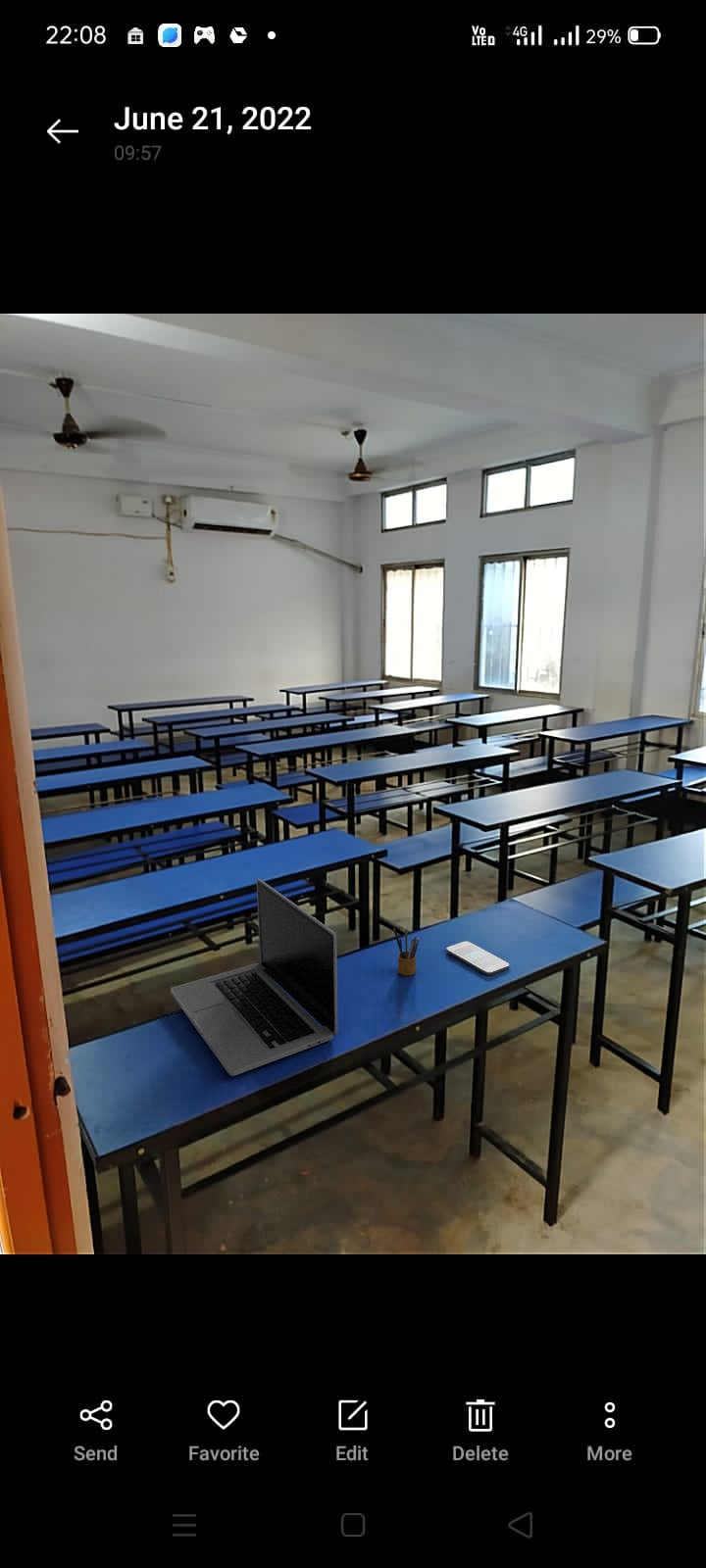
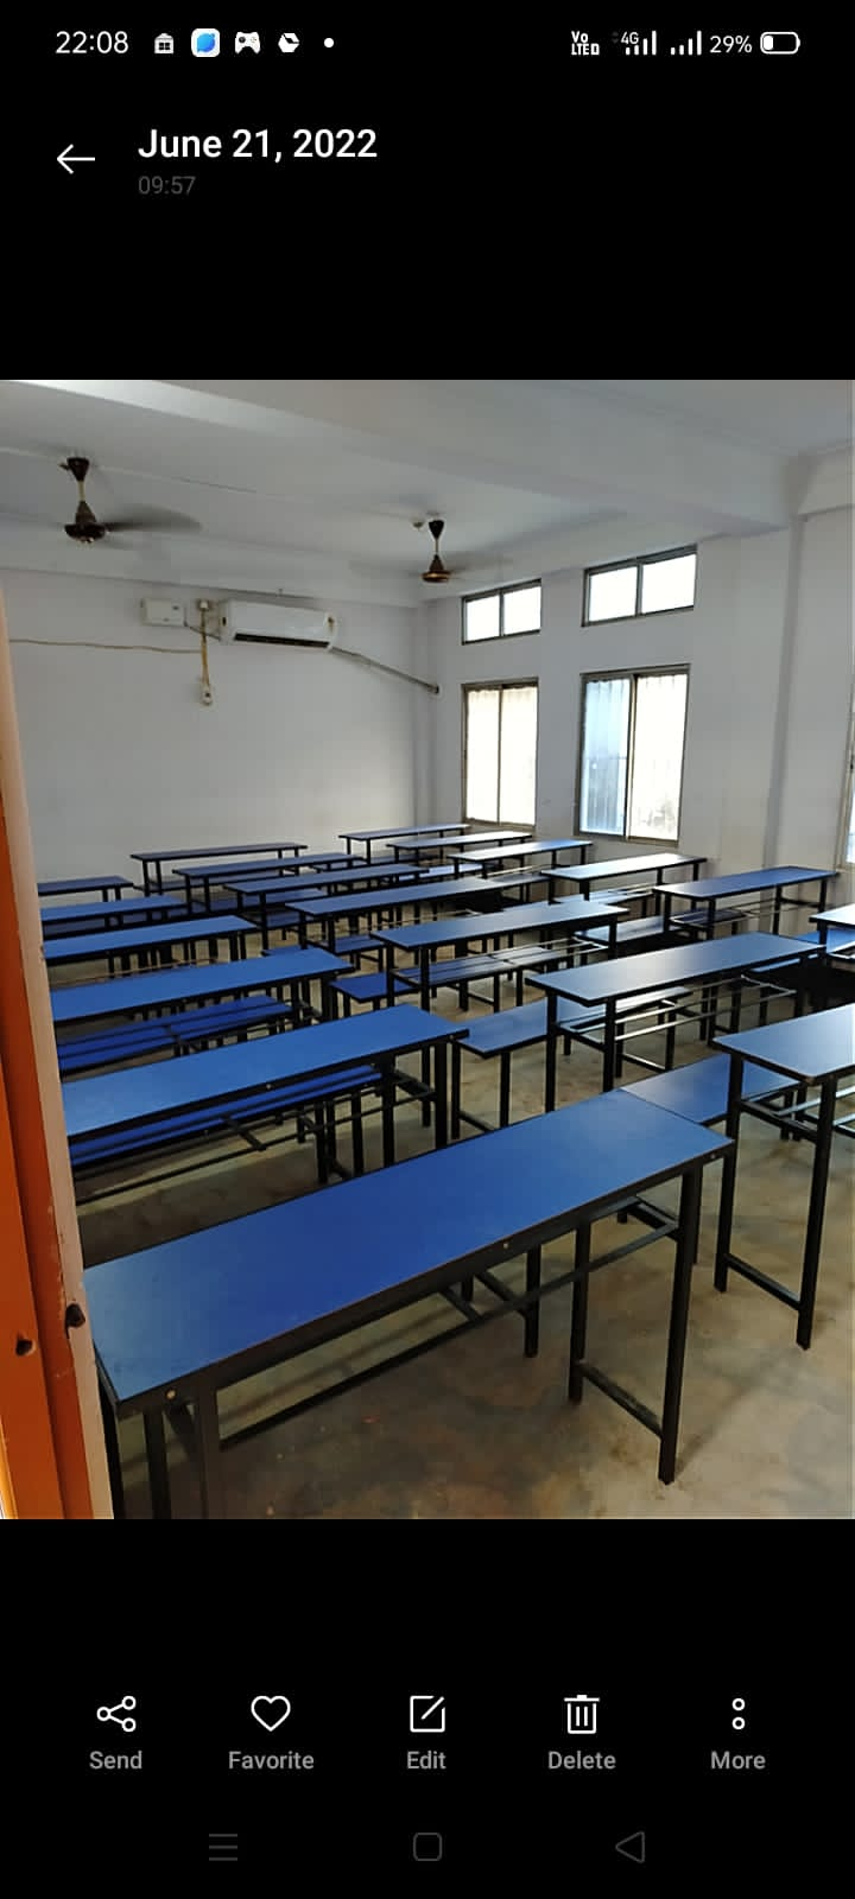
- smartphone (477, 956)
- laptop (246, 966)
- pencil box (405, 951)
